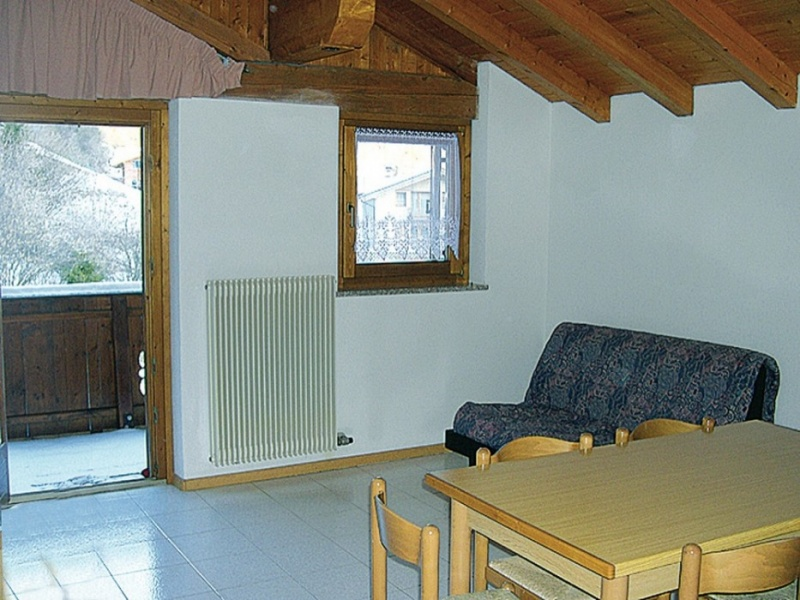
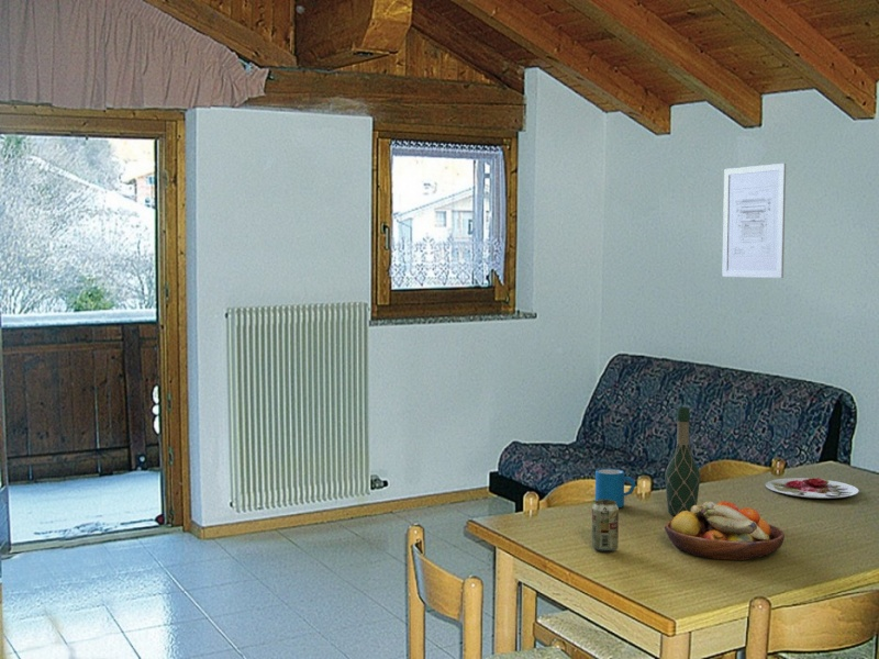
+ beverage can (604, 525)
+ fruit bowl (724, 524)
+ wall art (753, 222)
+ wine bottle (682, 460)
+ mug (615, 489)
+ plate (811, 487)
